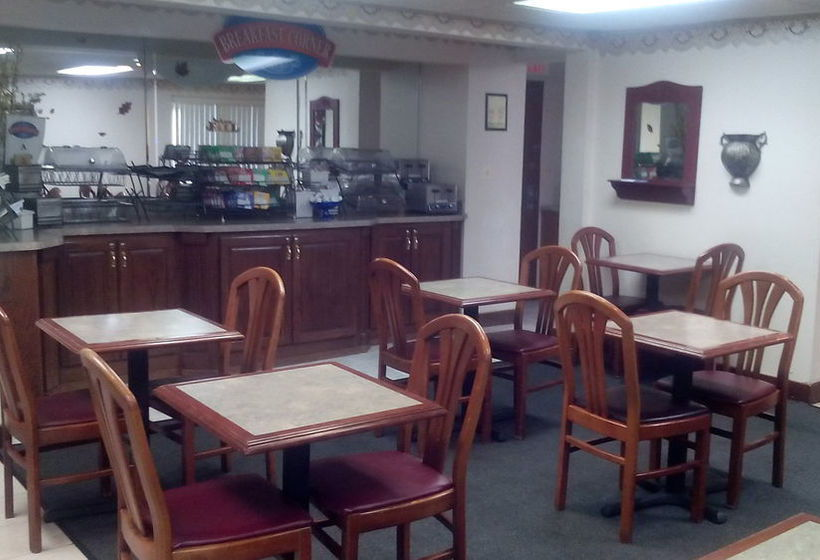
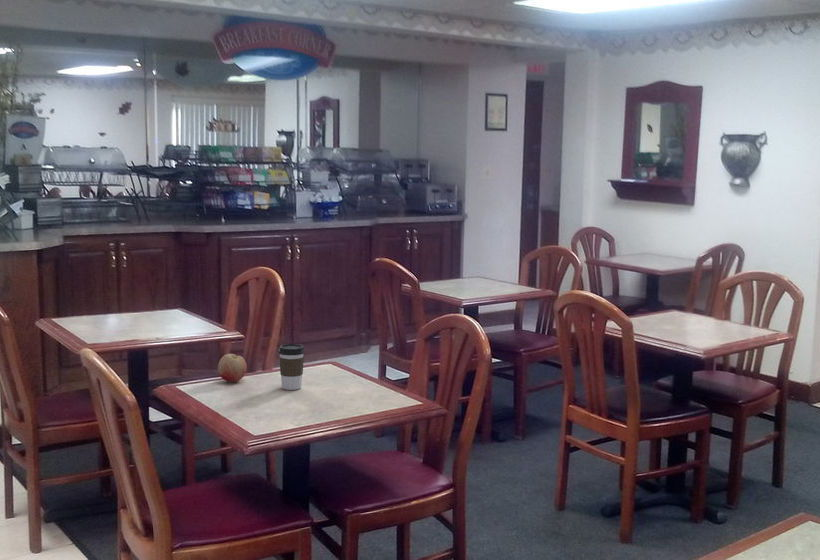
+ fruit (232, 367)
+ coffee cup (291, 366)
